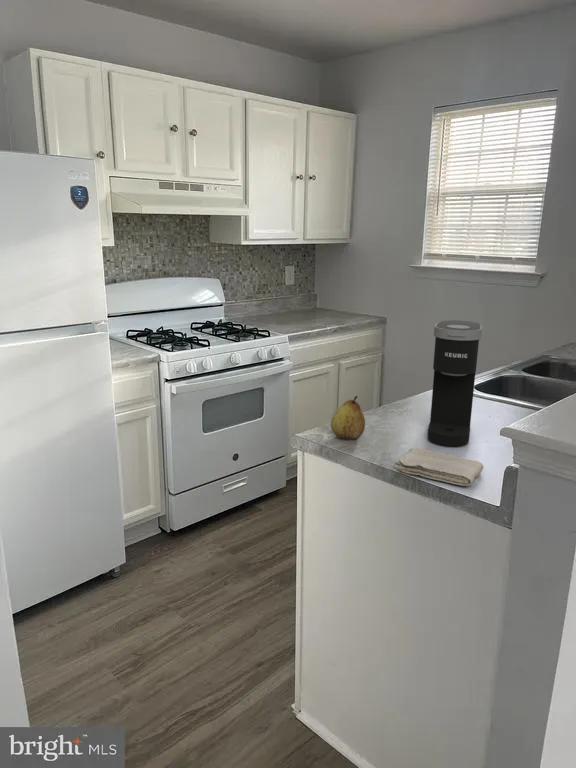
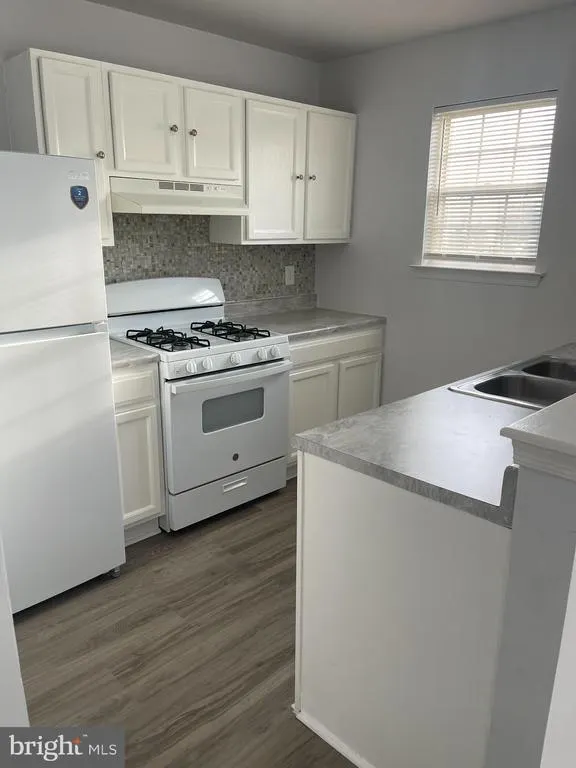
- fruit (348, 415)
- coffee maker (454, 378)
- washcloth (439, 465)
